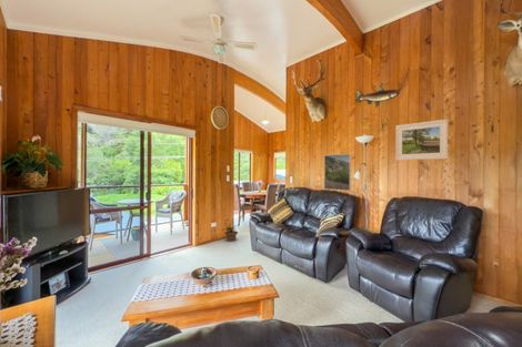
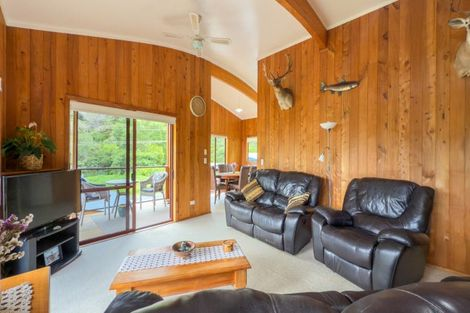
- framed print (420, 141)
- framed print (337, 172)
- potted plant (230, 228)
